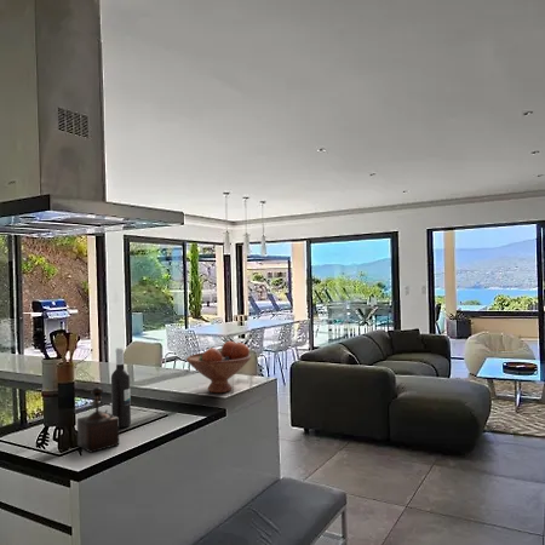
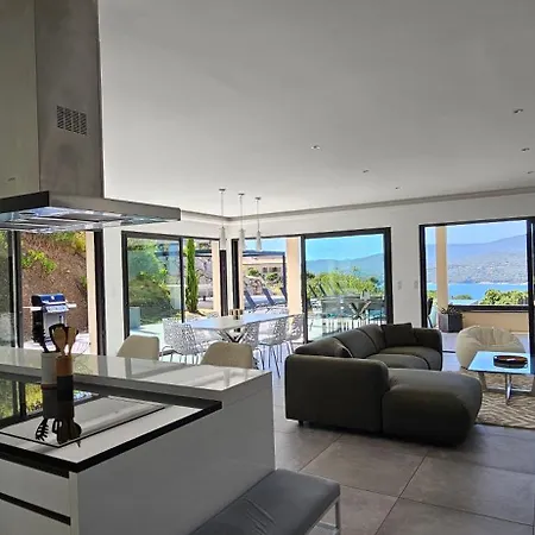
- wine bottle (120, 386)
- fruit bowl (219, 366)
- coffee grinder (94, 417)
